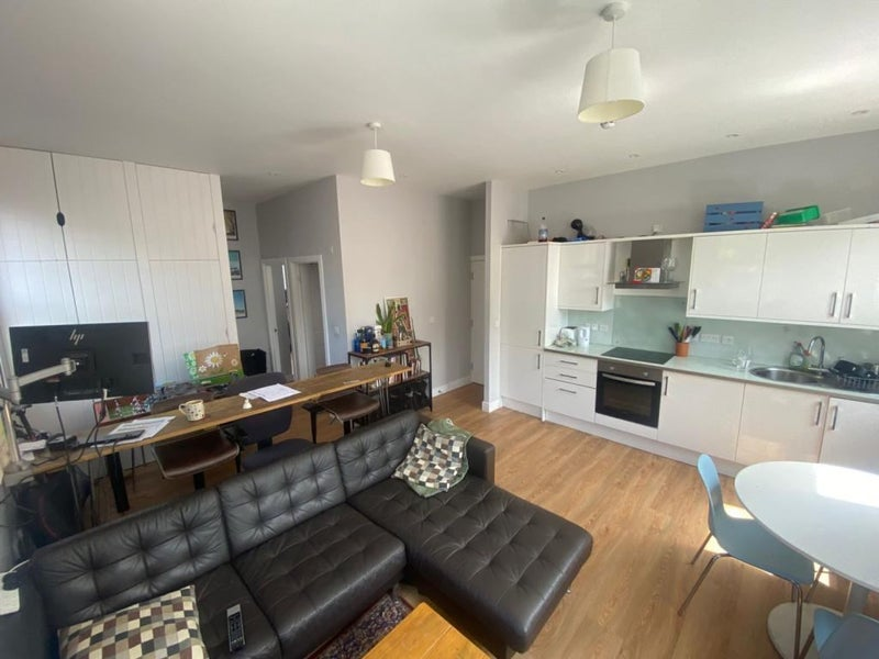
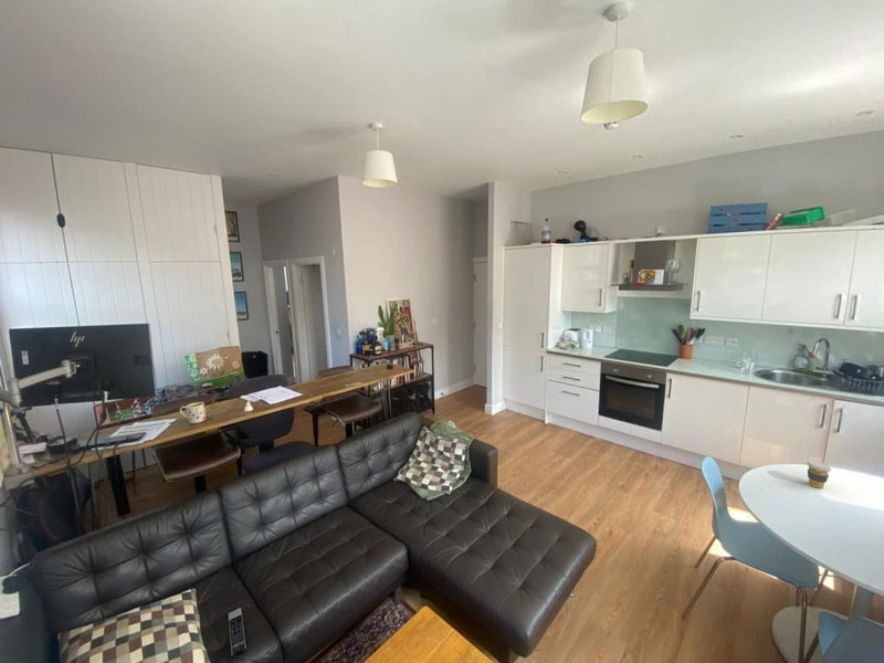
+ coffee cup (817, 474)
